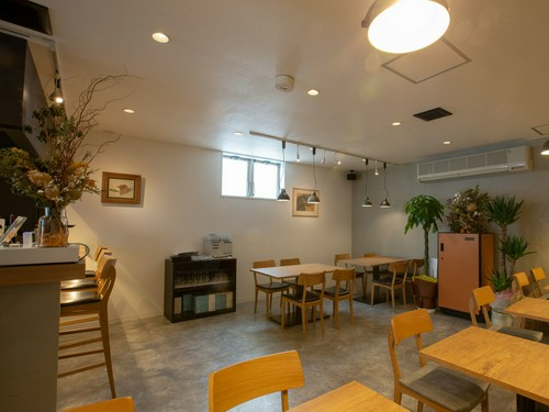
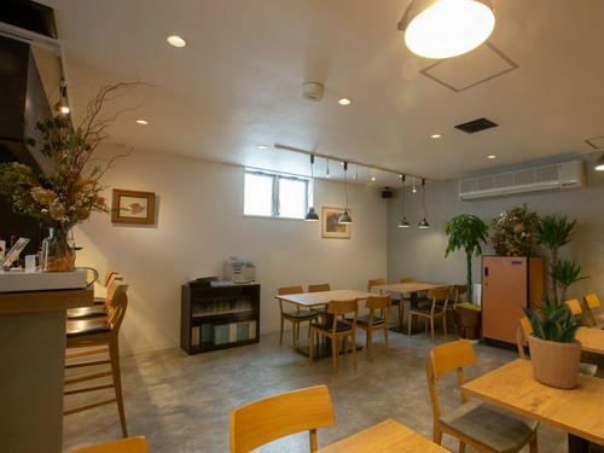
+ potted plant (553, 342)
